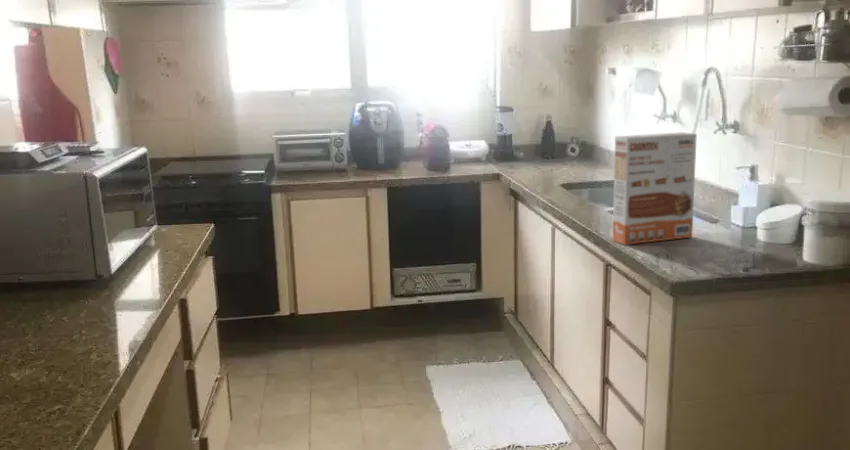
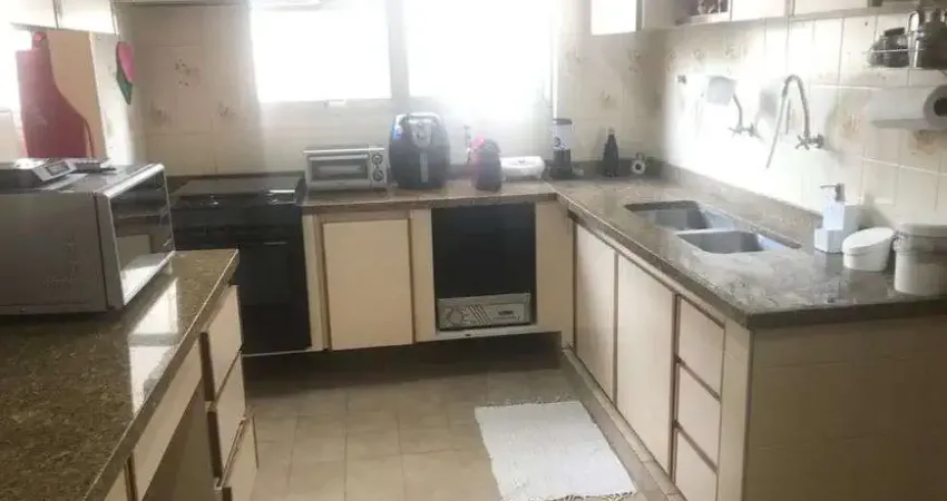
- cereal box (654, 187)
